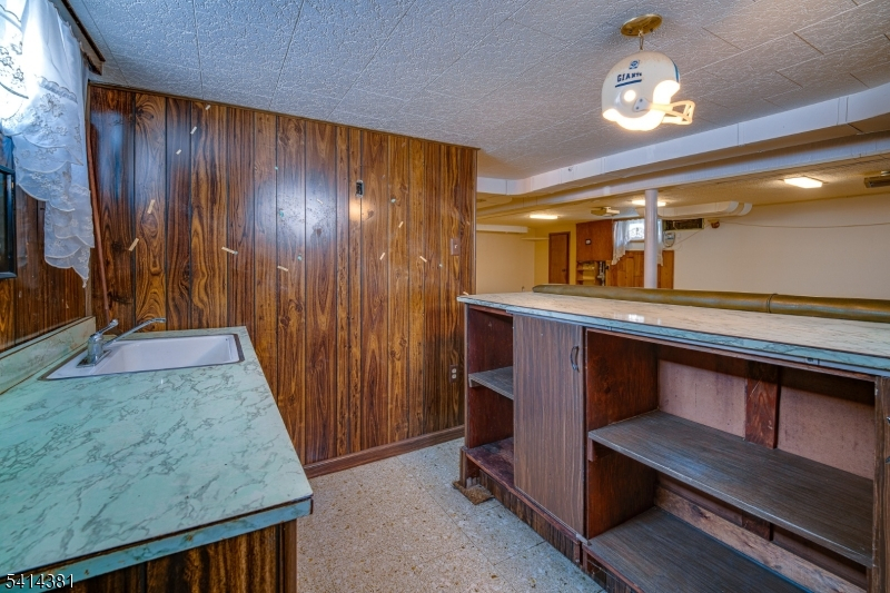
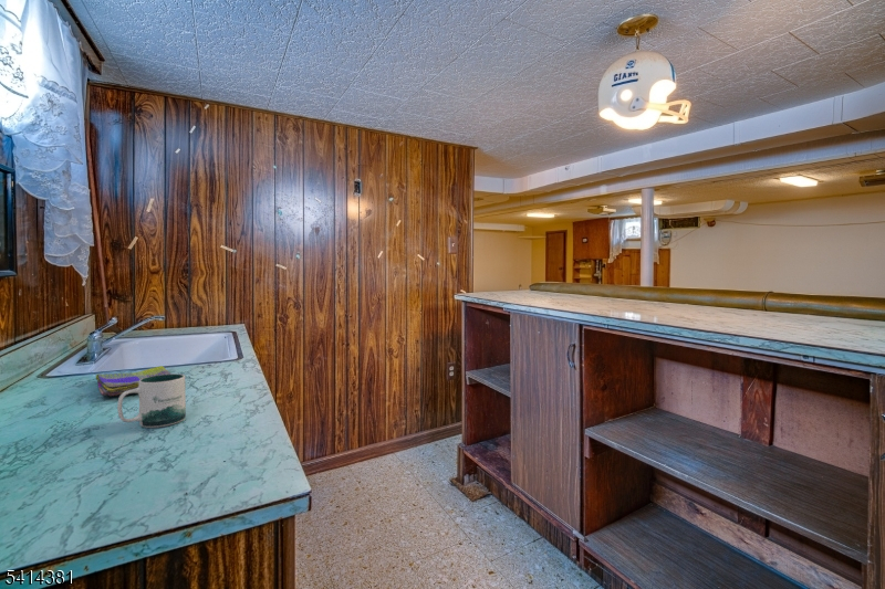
+ dish towel (138, 379)
+ mug (153, 401)
